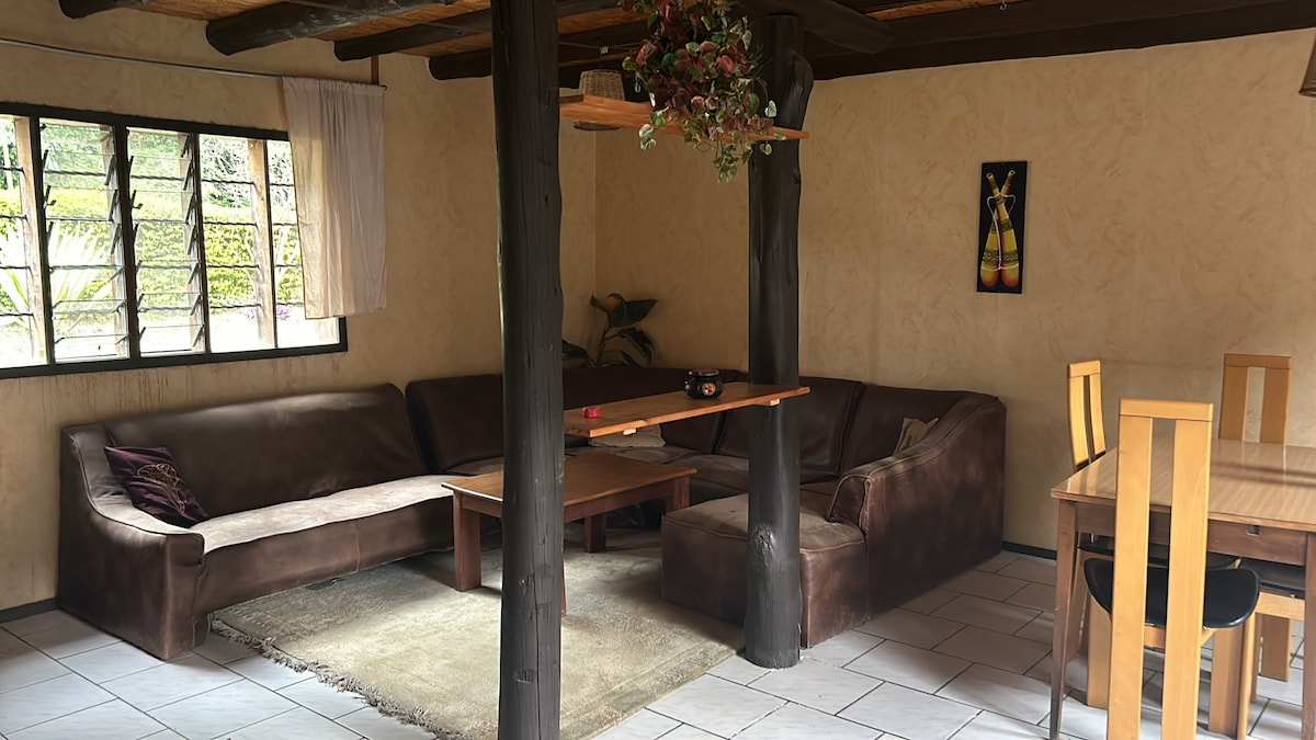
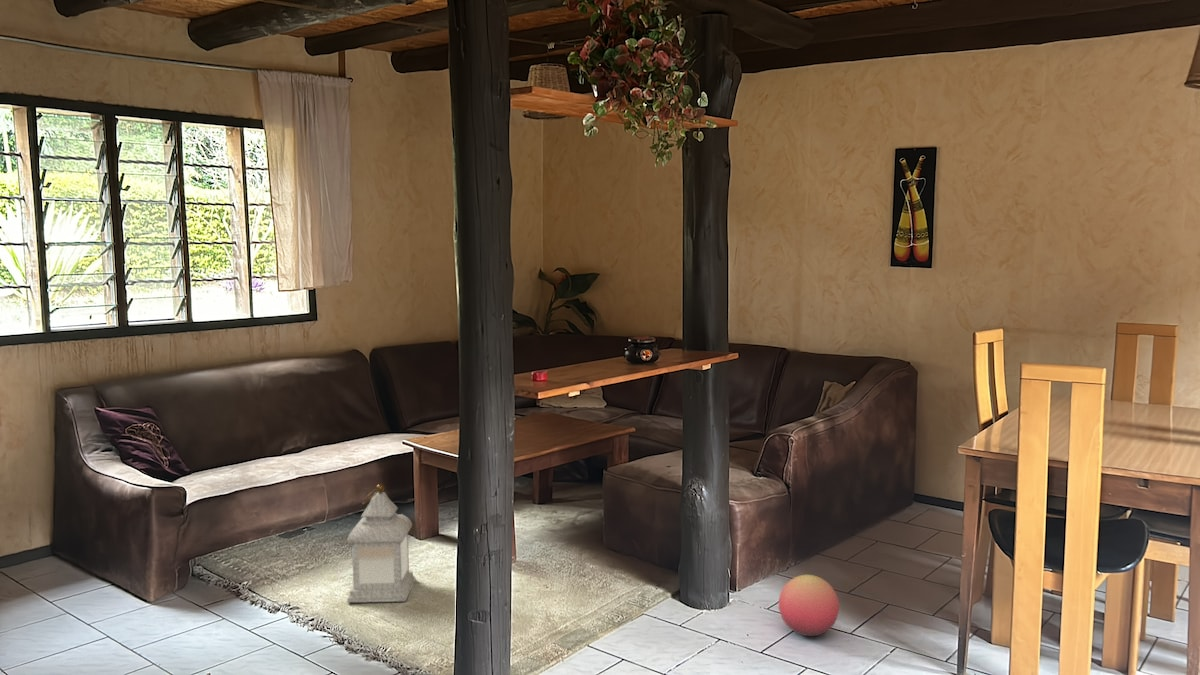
+ lantern (380, 538)
+ ball (808, 605)
